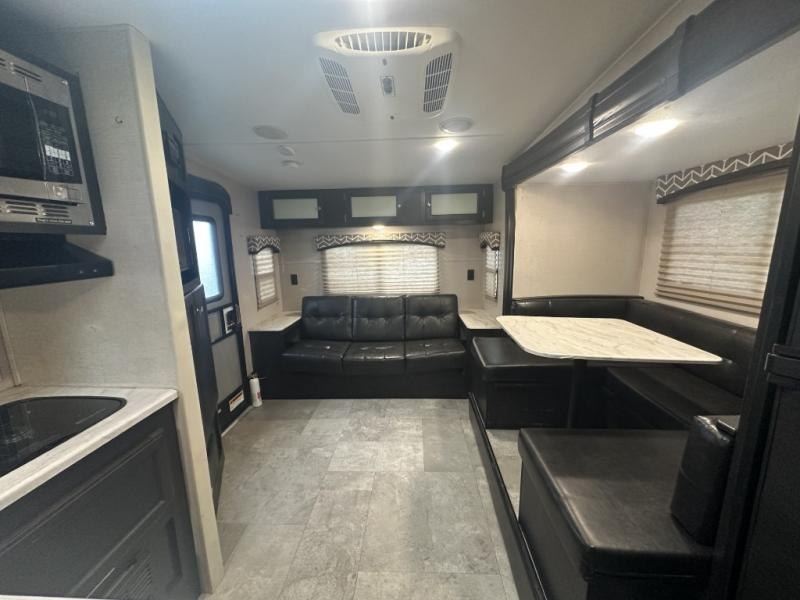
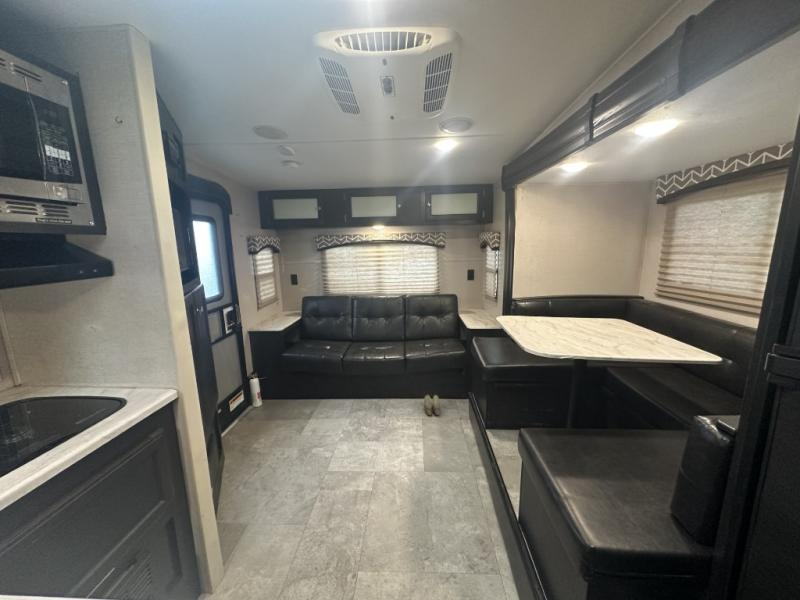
+ slippers (431, 404)
